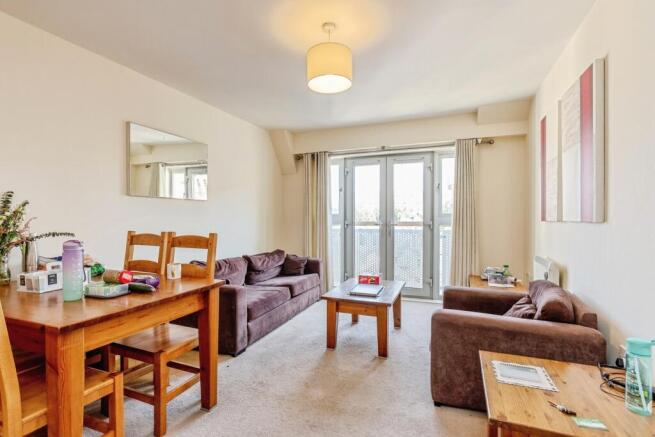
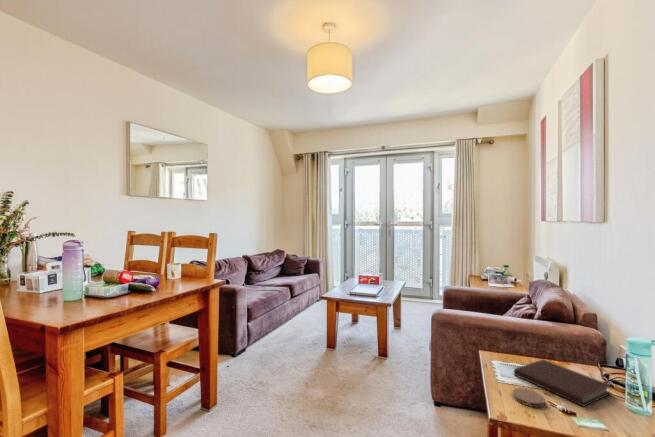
+ notebook (560, 380)
+ coaster (528, 397)
